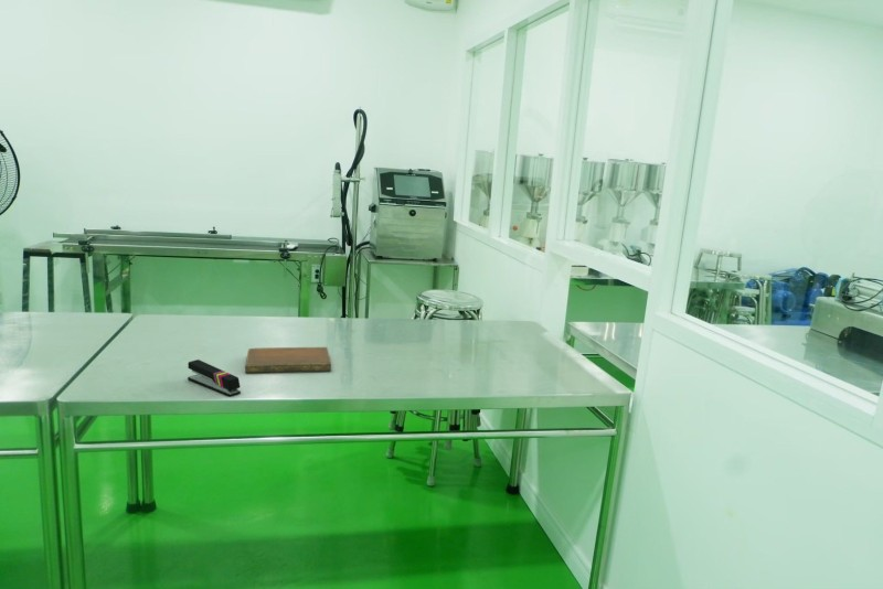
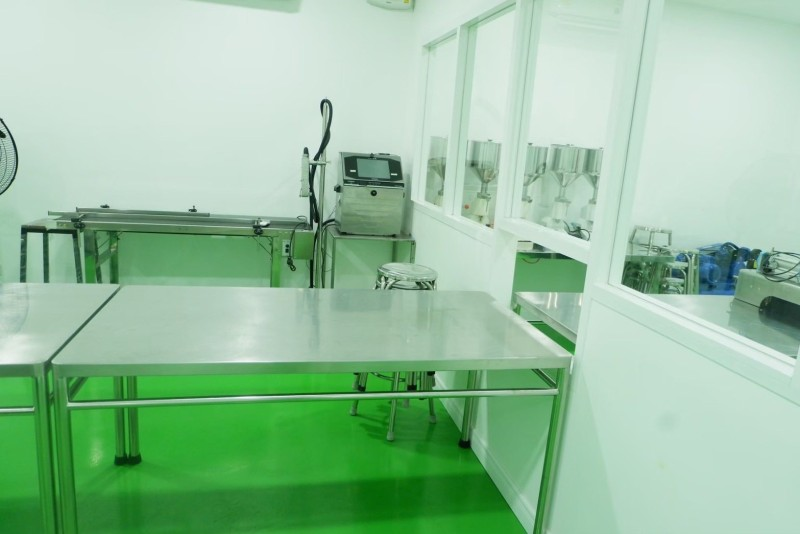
- notebook (288, 358)
- stapler (213, 376)
